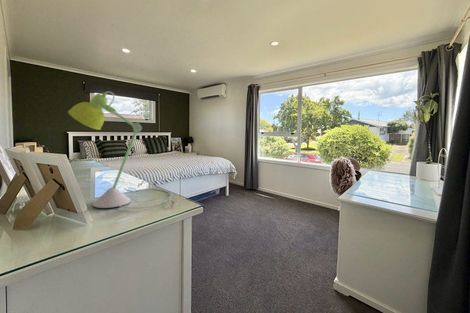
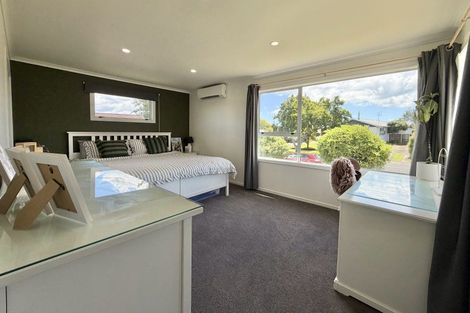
- desk lamp (129, 147)
